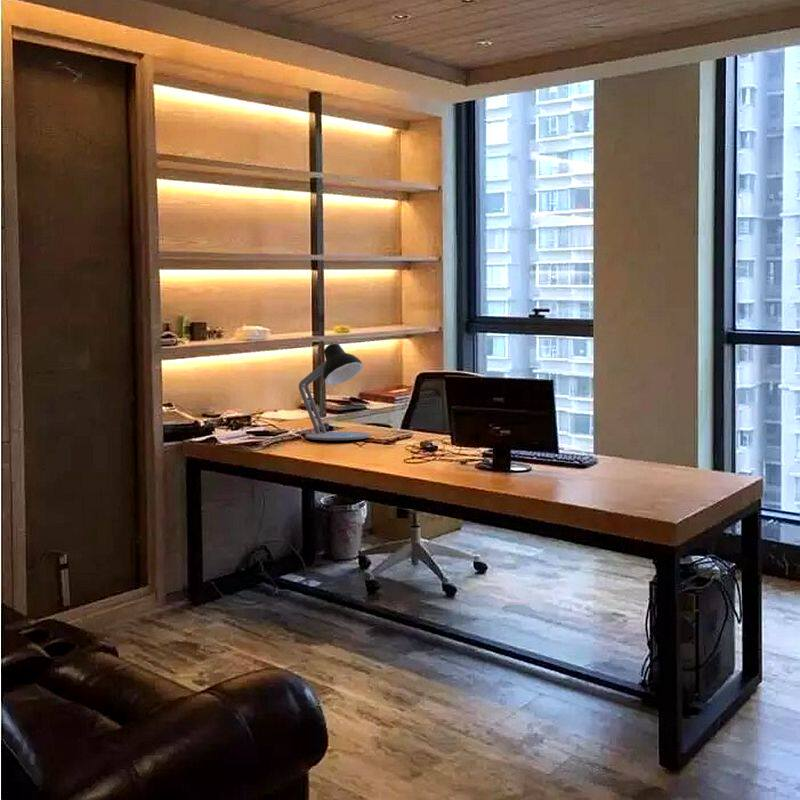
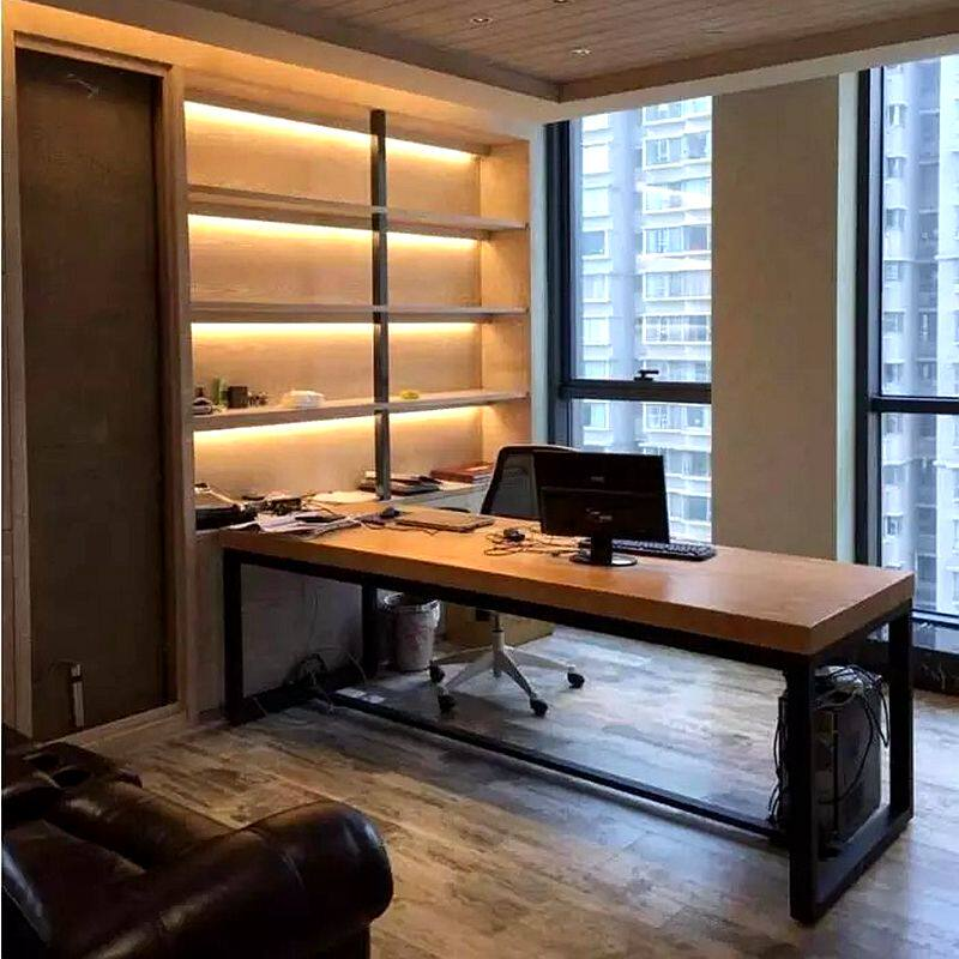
- desk lamp (331, 385)
